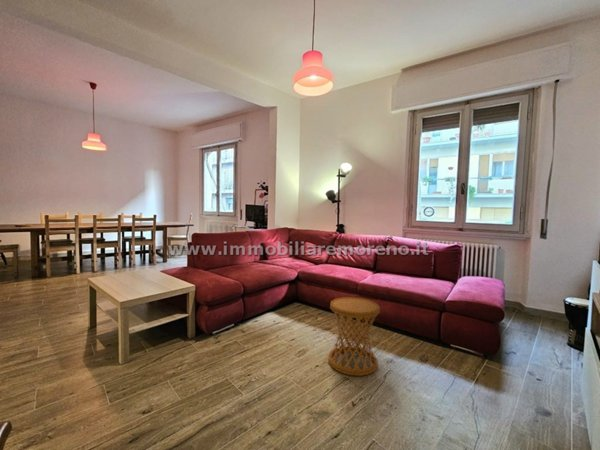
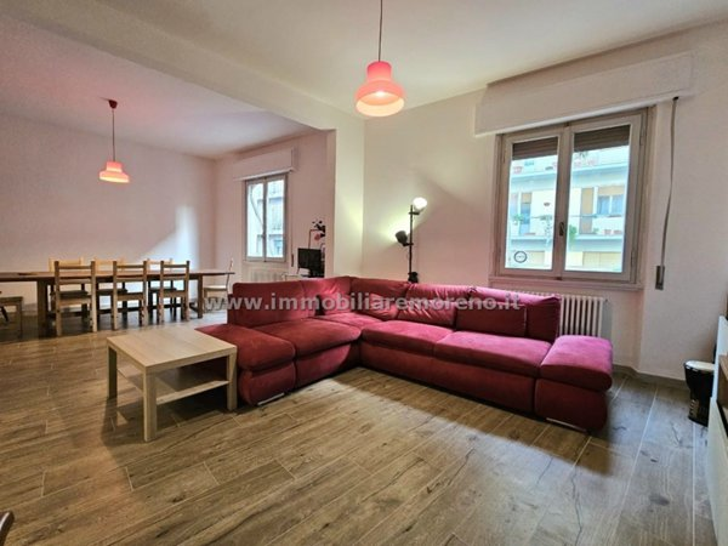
- side table (354, 333)
